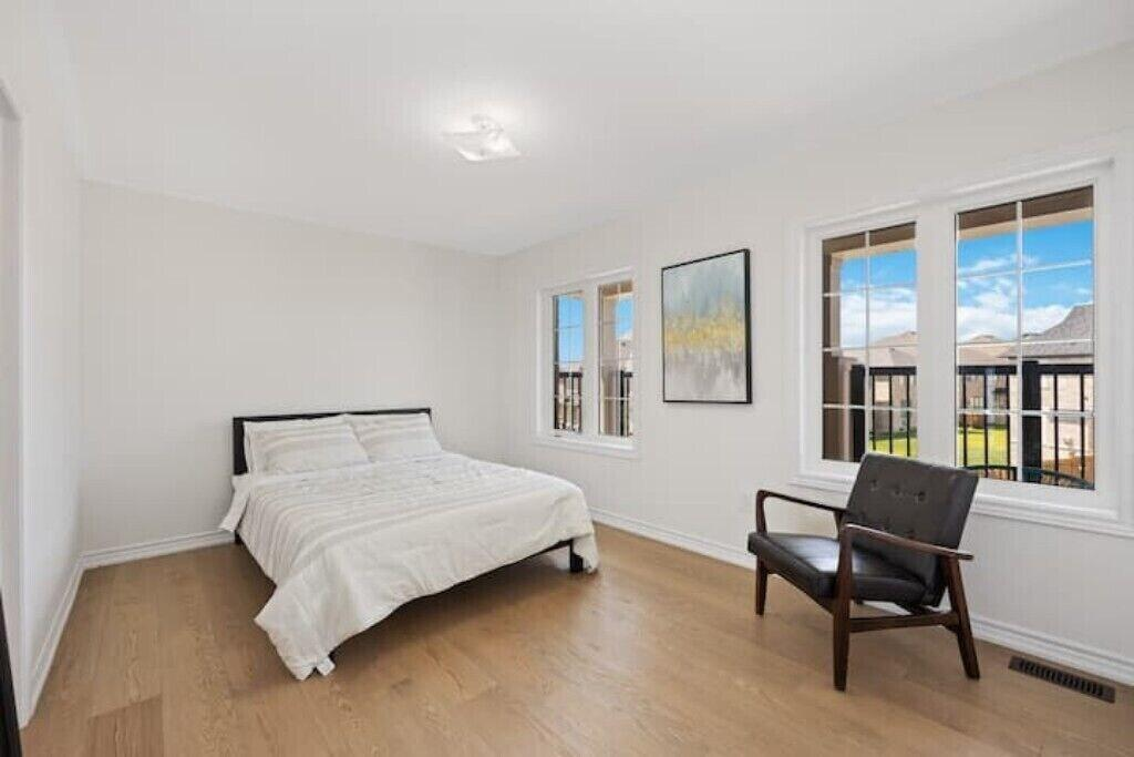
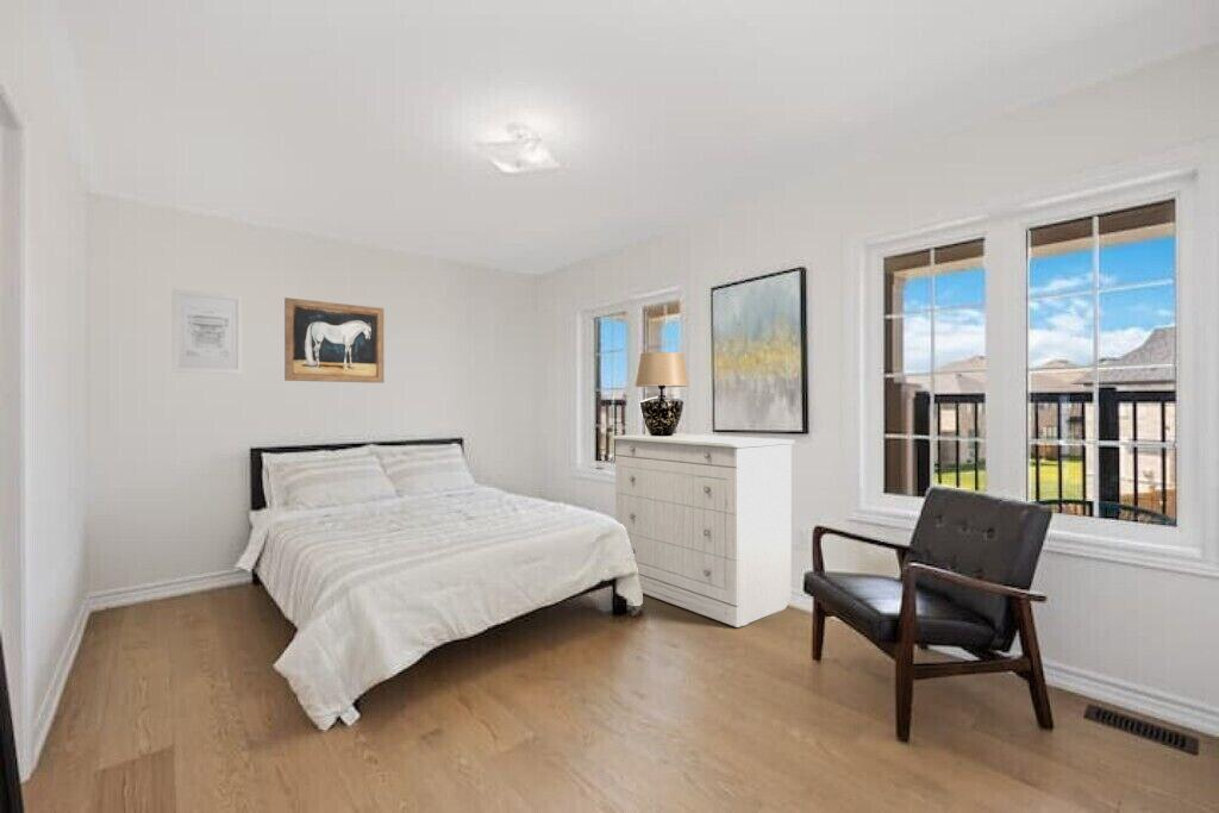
+ wall art (208, 332)
+ dresser (695, 515)
+ table lamp (661, 394)
+ wall art (336, 342)
